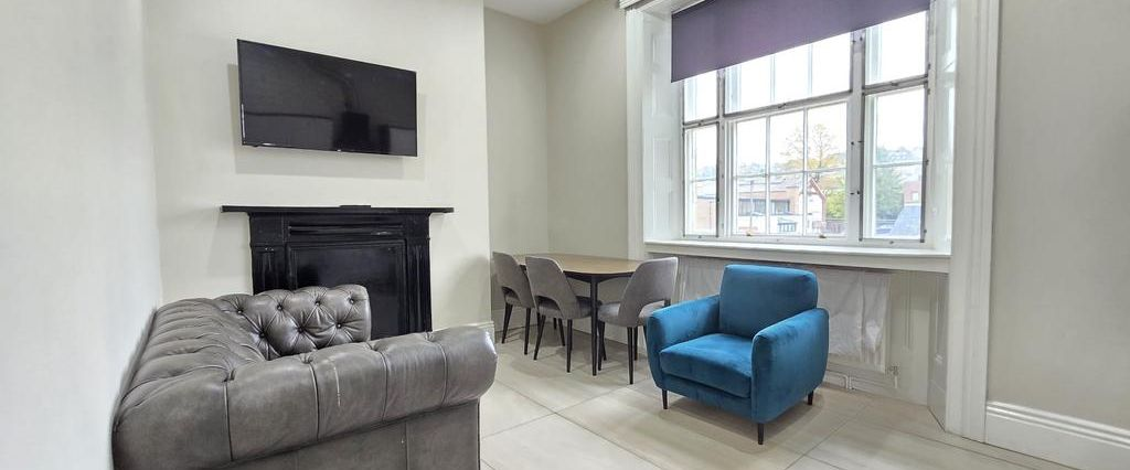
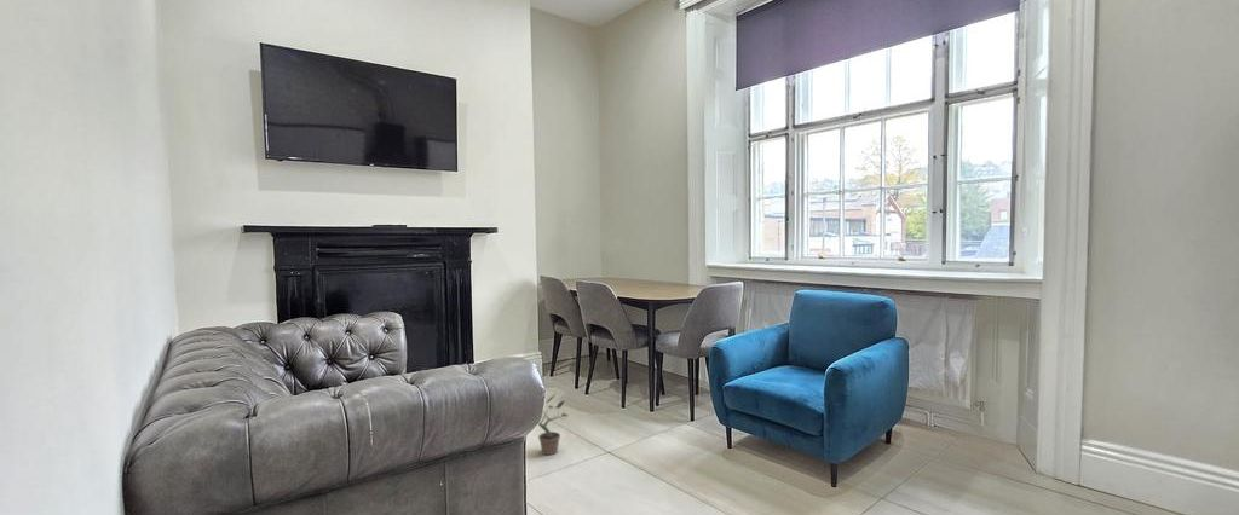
+ potted plant (542, 421)
